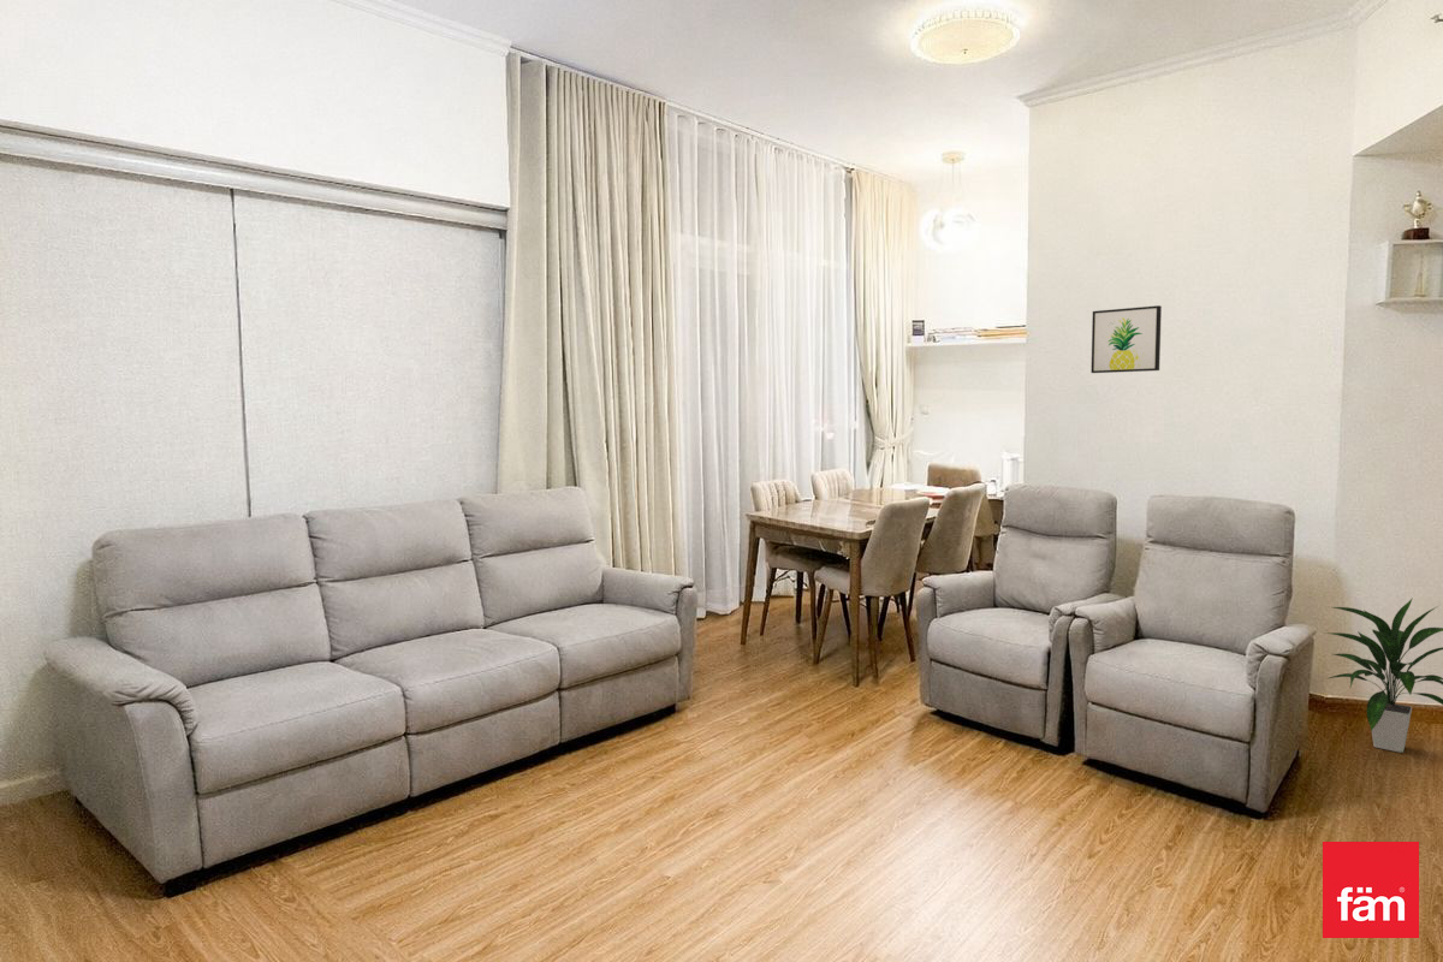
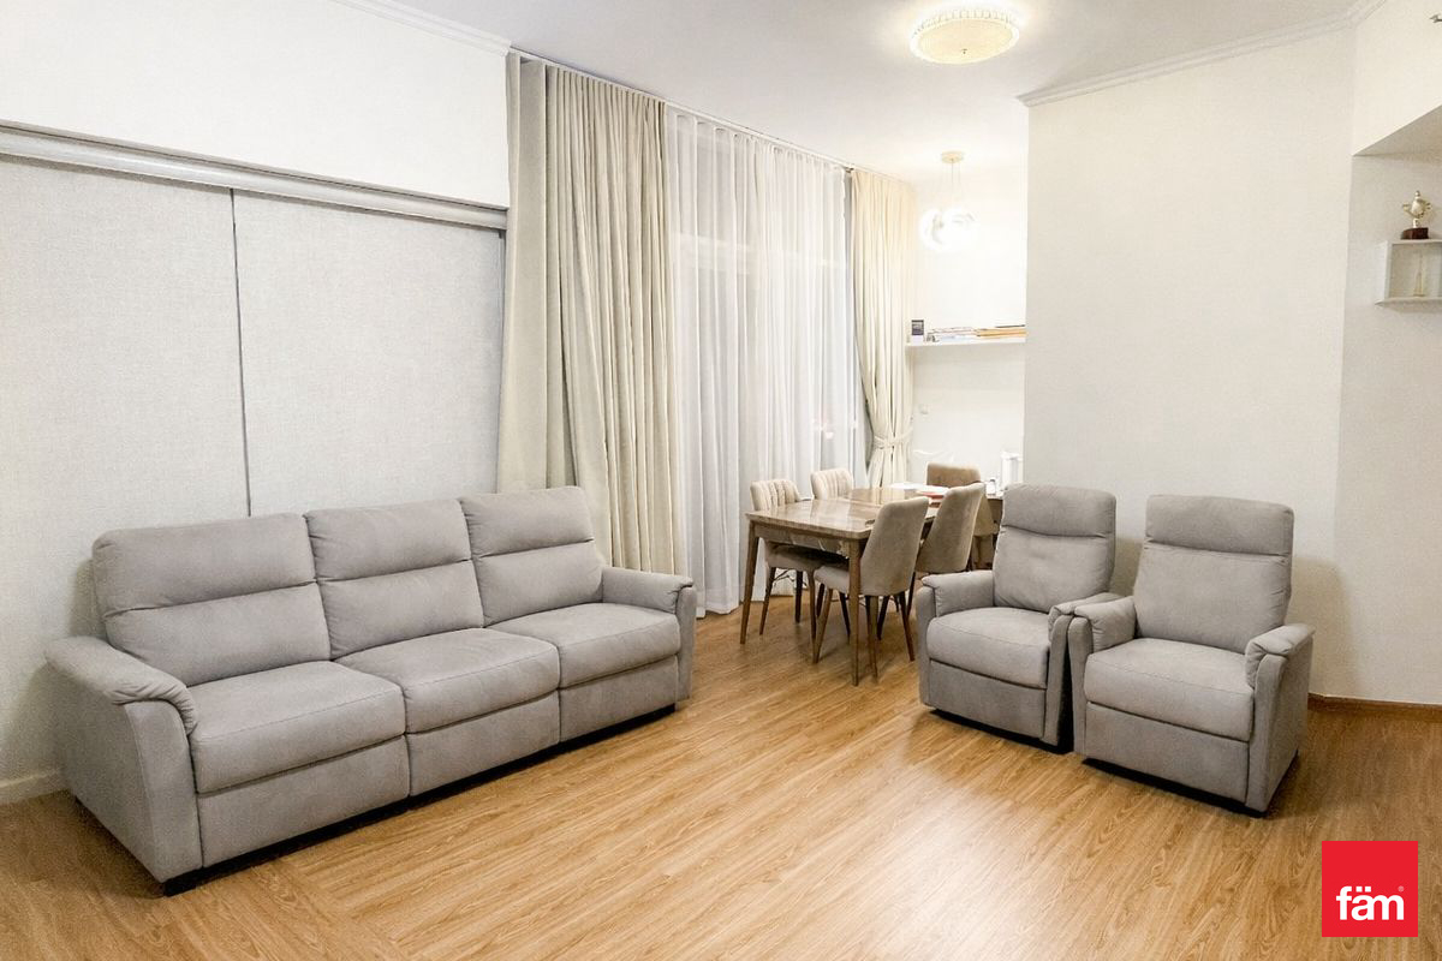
- indoor plant (1389, 672)
- wall art (1124, 340)
